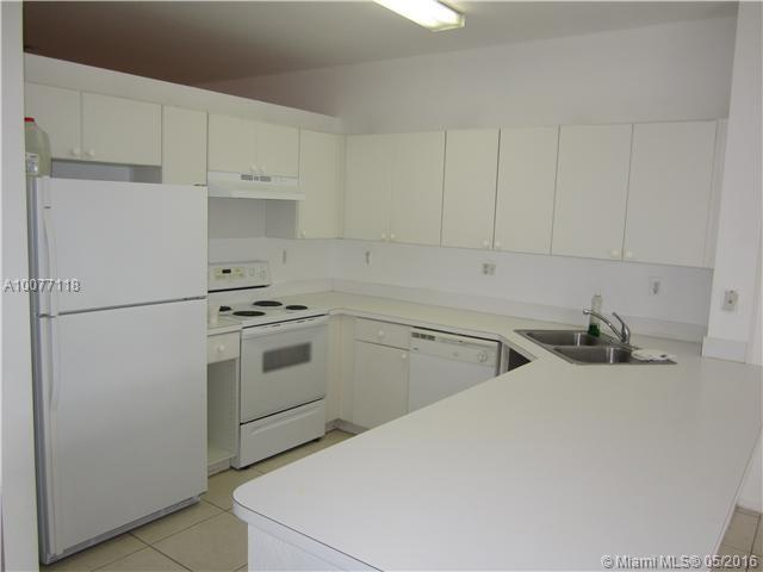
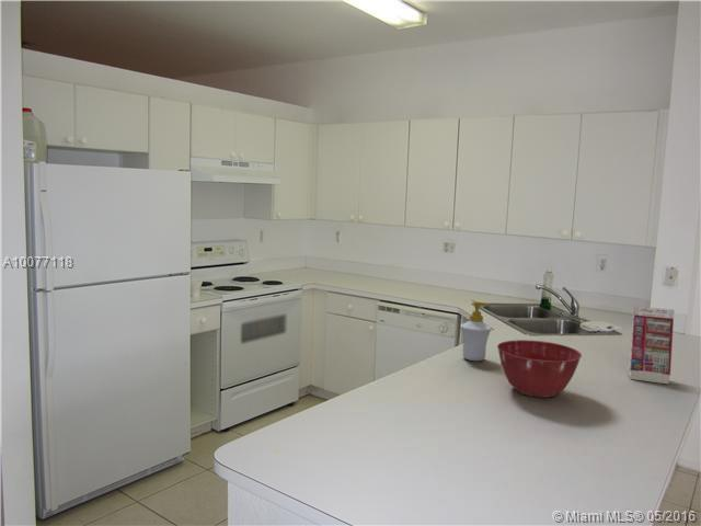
+ gift box (651, 343)
+ soap bottle (475, 330)
+ mixing bowl (537, 369)
